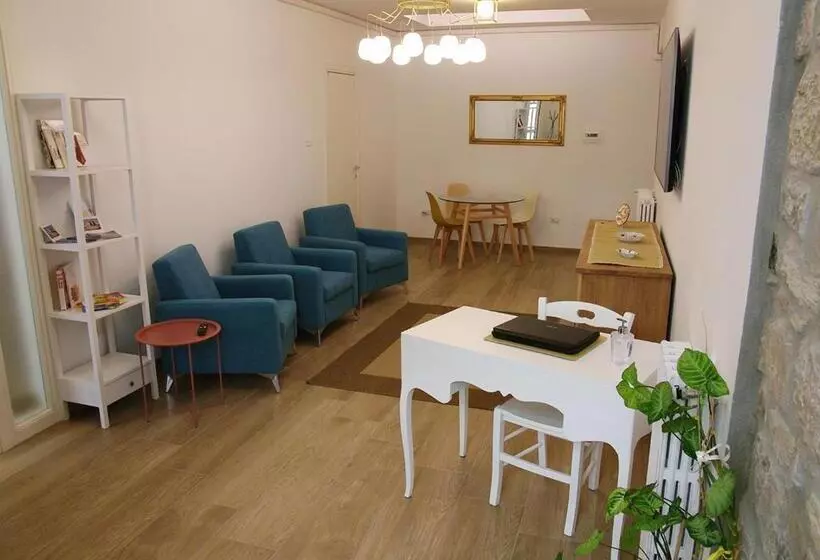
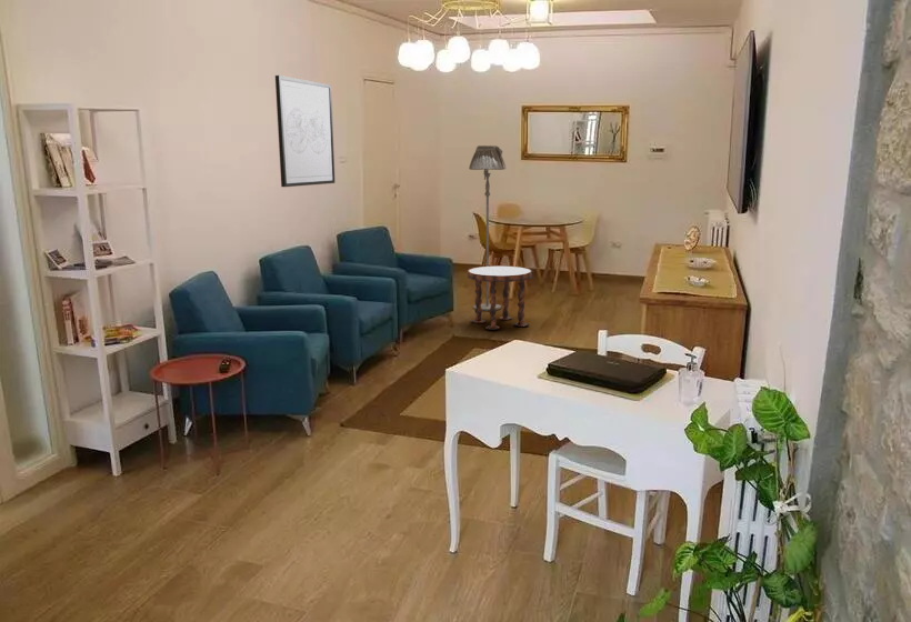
+ floor lamp (487, 228)
+ side table (502, 294)
+ wall art (307, 133)
